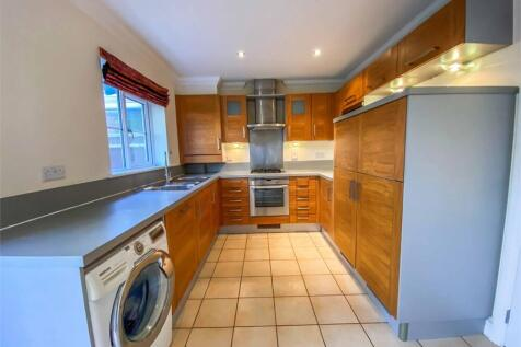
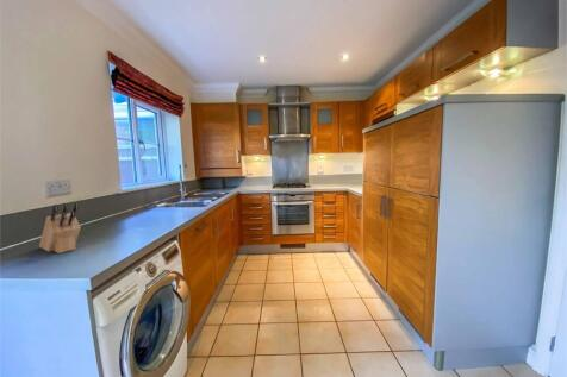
+ knife block (60, 225)
